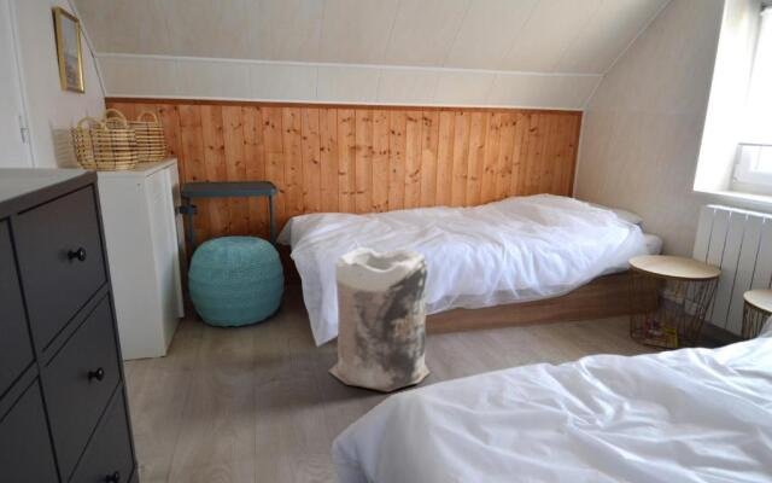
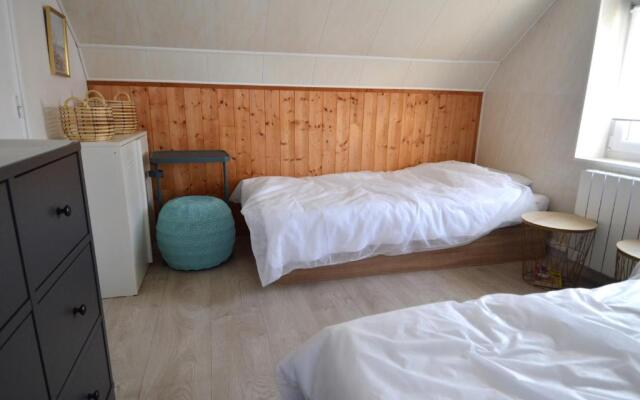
- bag (379, 310)
